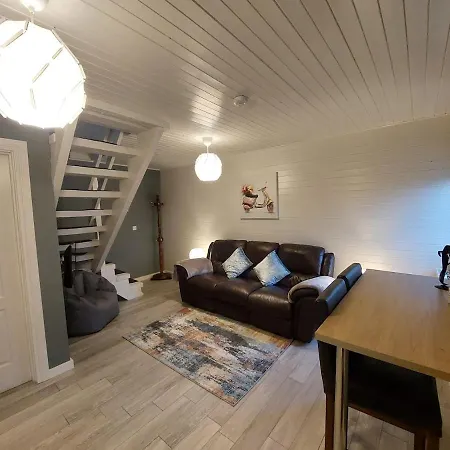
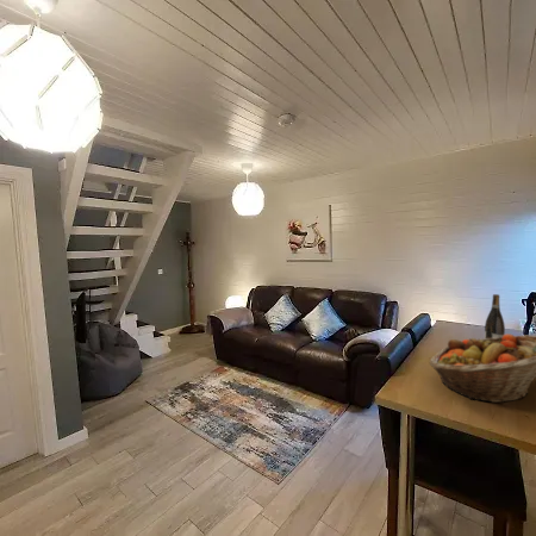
+ fruit basket (488, 360)
+ wine bottle (494, 322)
